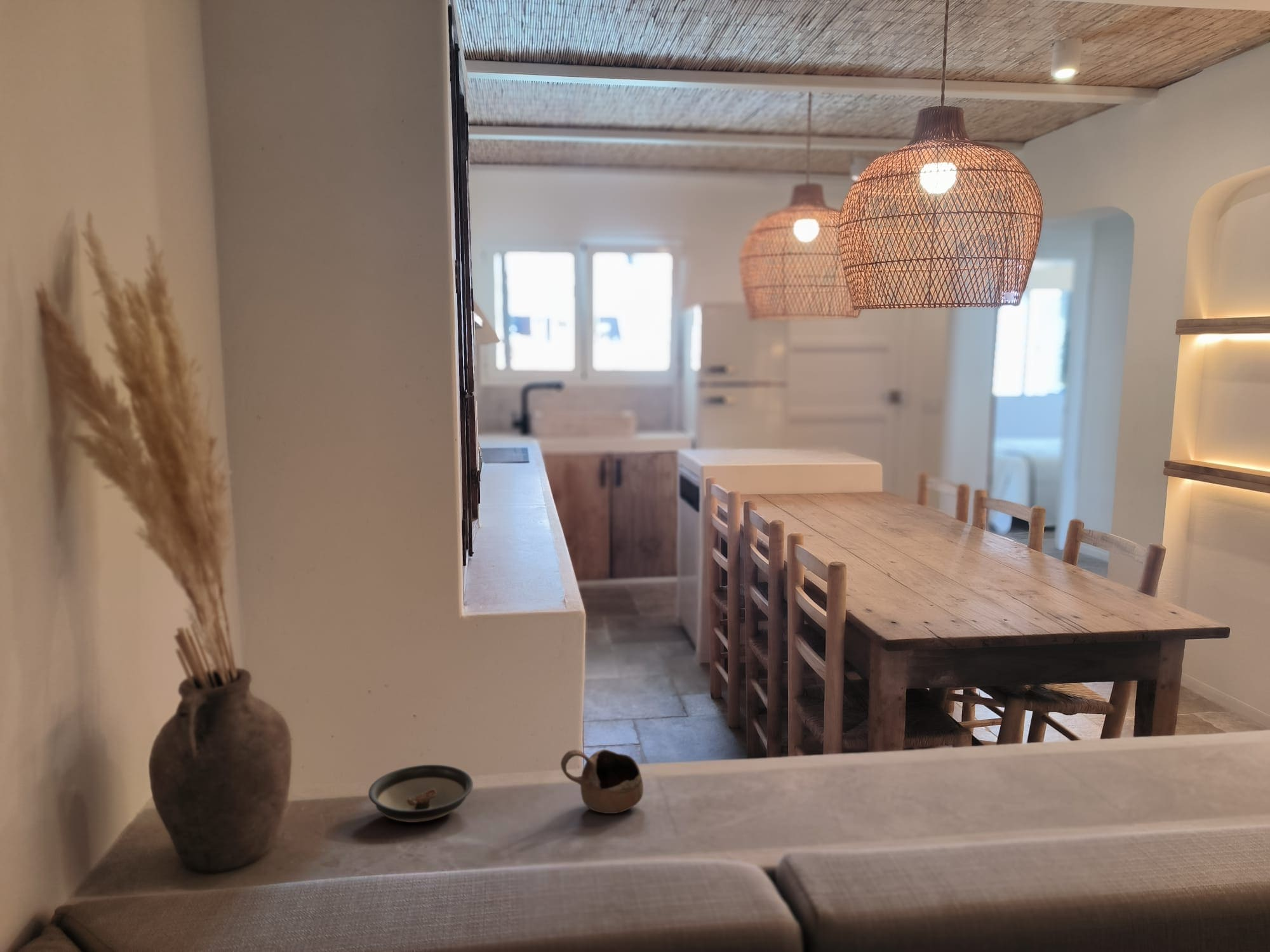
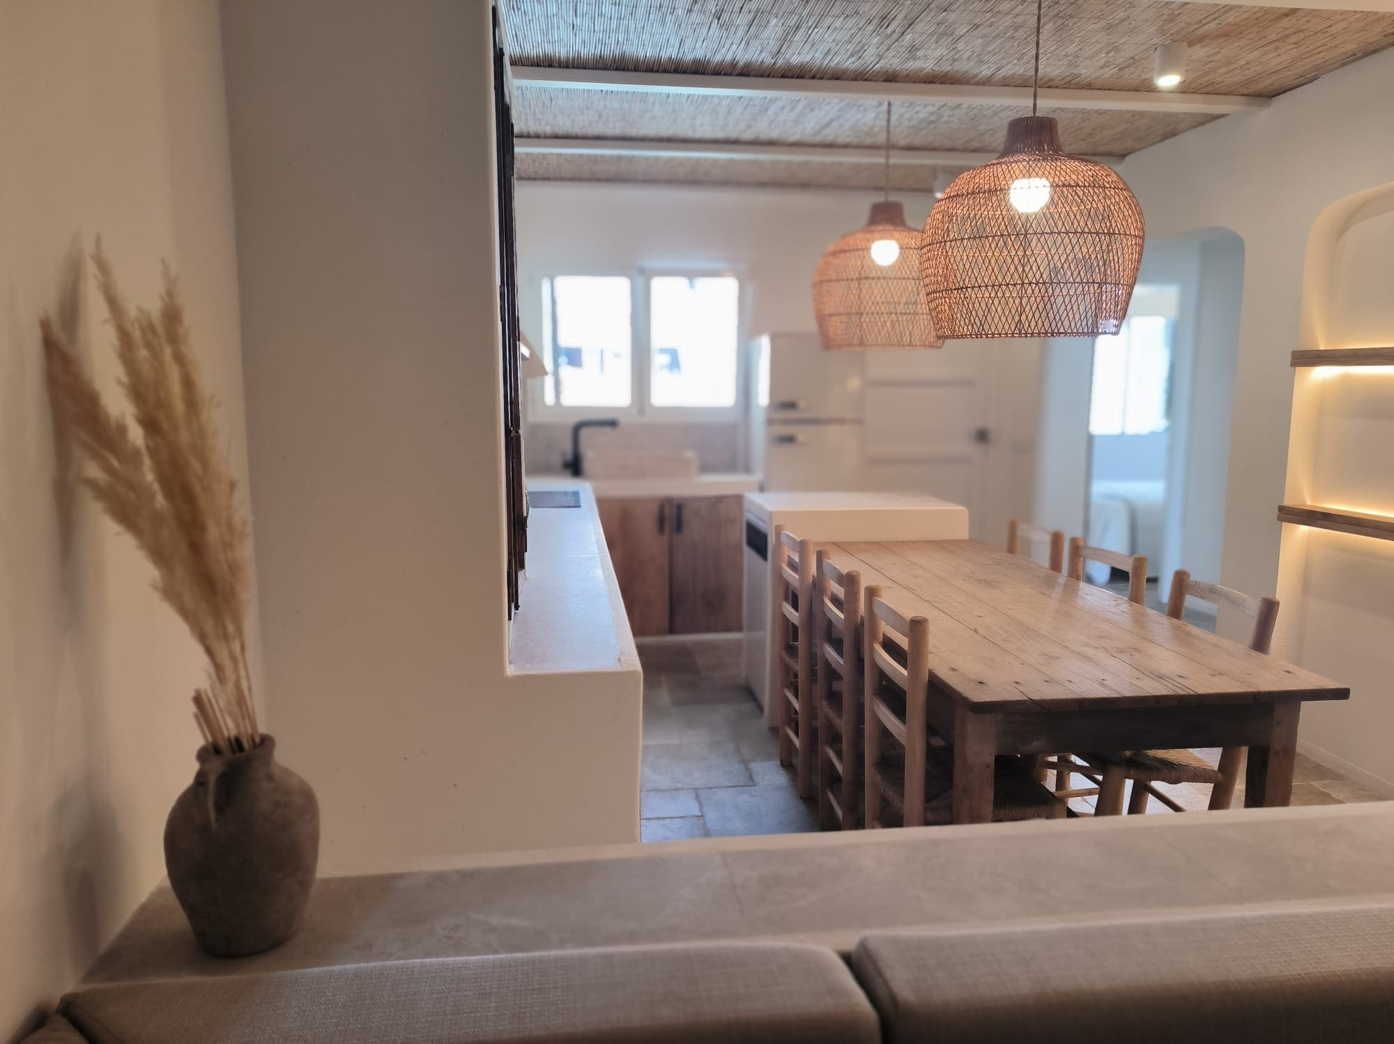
- cup (603, 774)
- saucer (422, 798)
